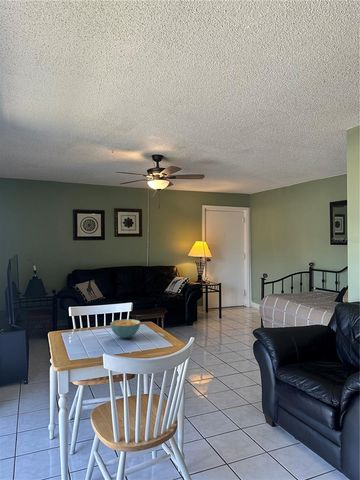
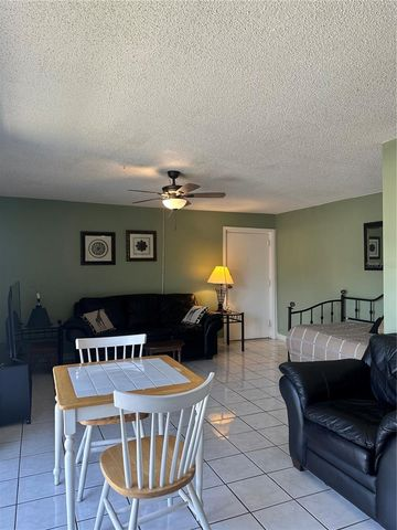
- cereal bowl (125, 329)
